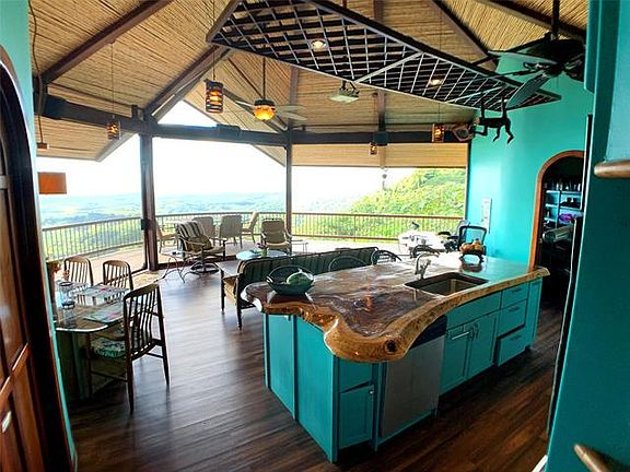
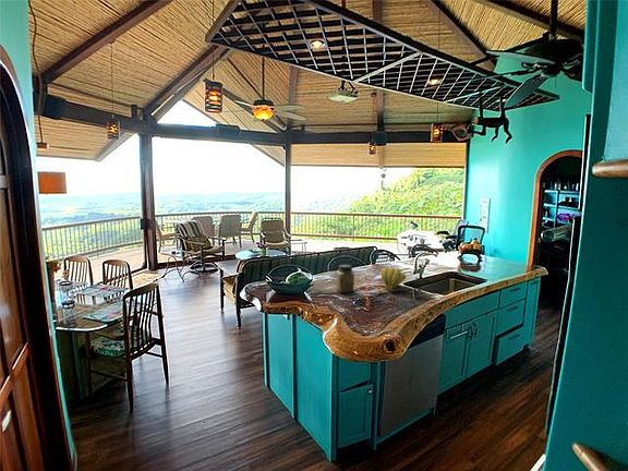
+ jar (345, 278)
+ banana bunch (392, 277)
